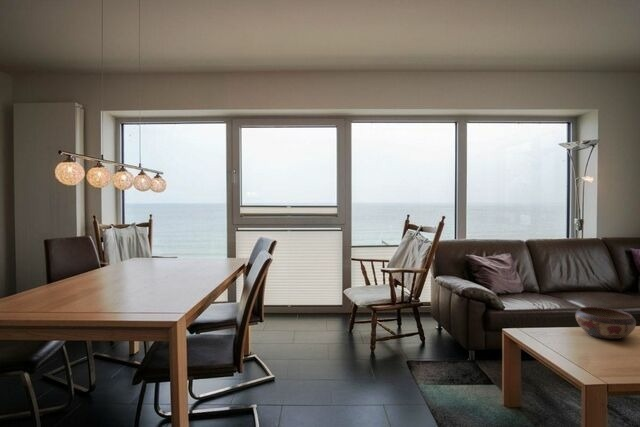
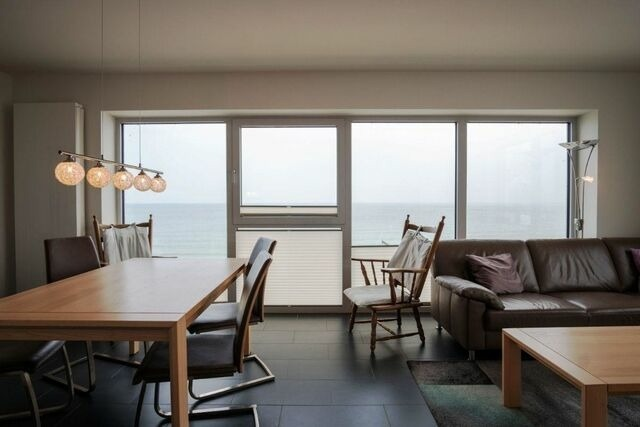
- decorative bowl (604, 323)
